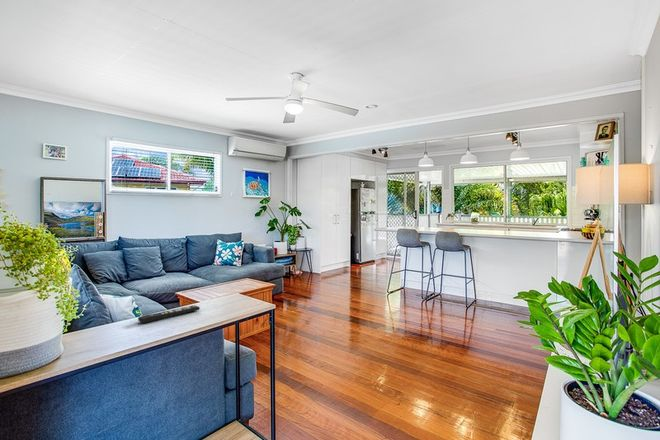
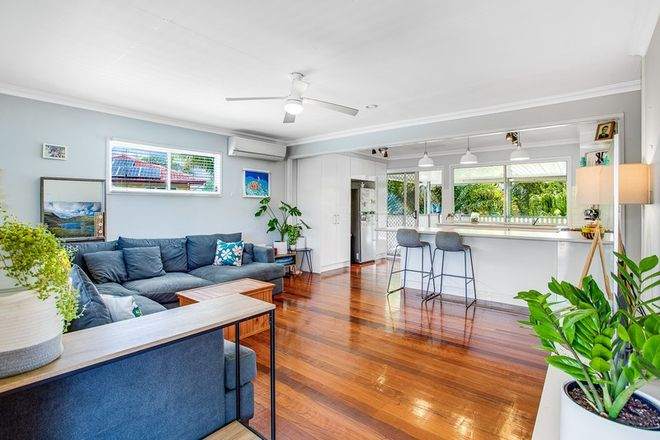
- remote control (170, 313)
